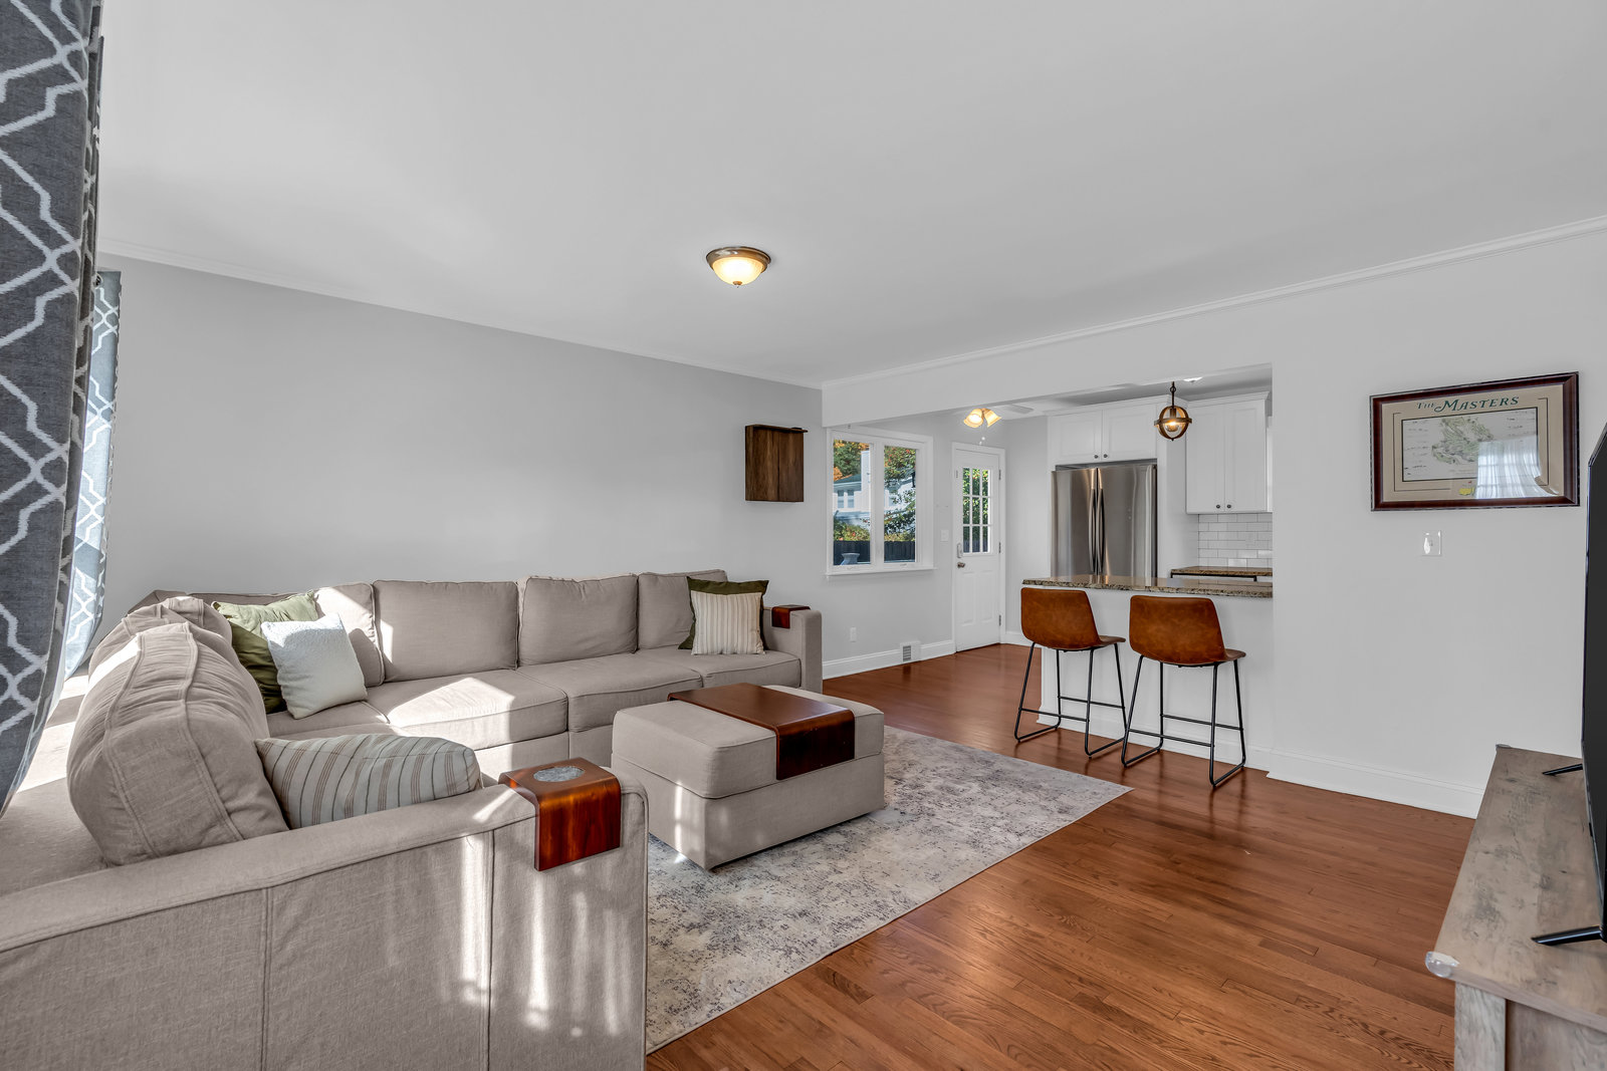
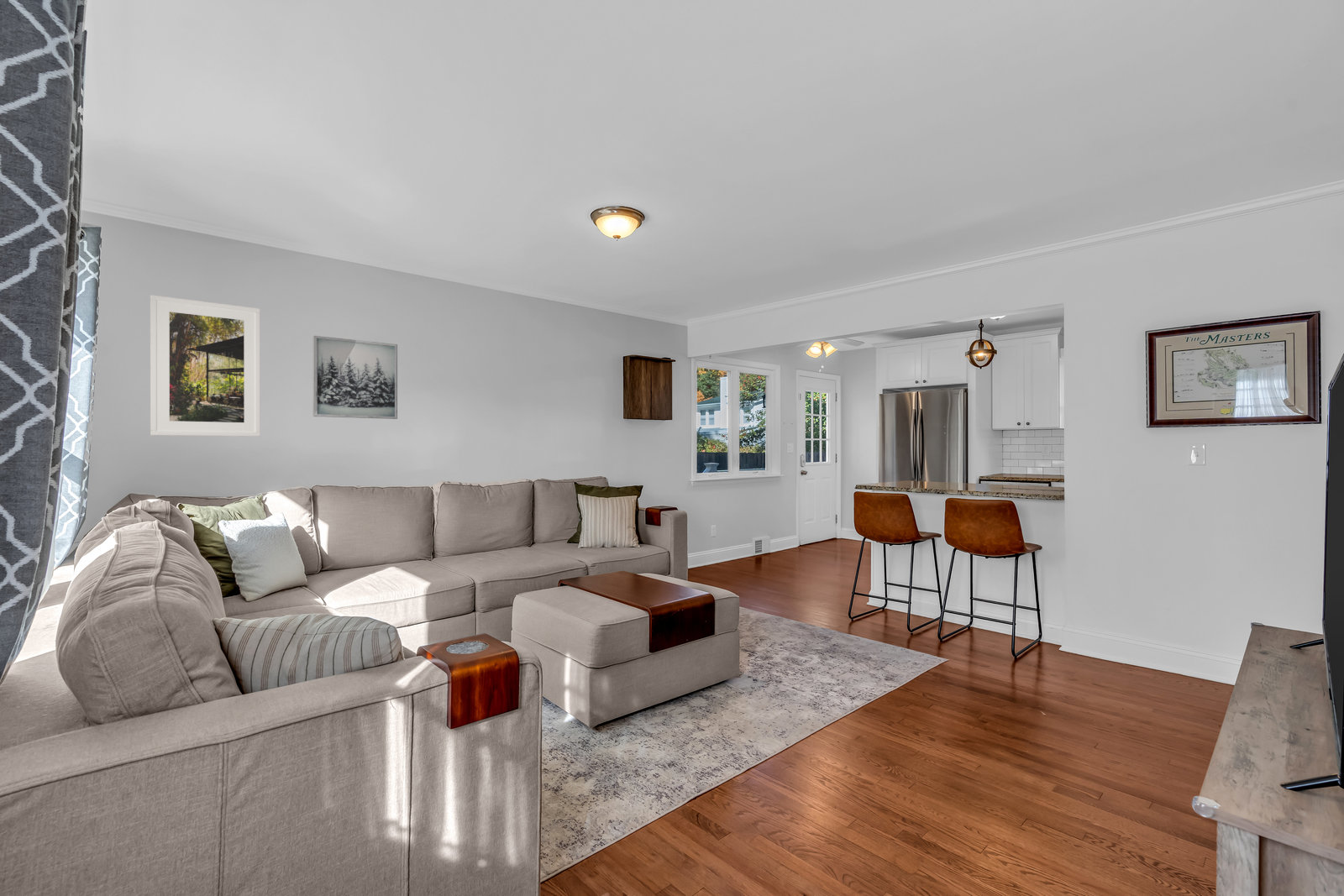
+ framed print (207, 369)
+ wall art (356, 379)
